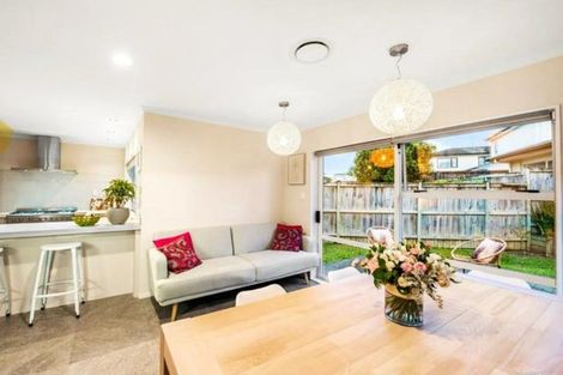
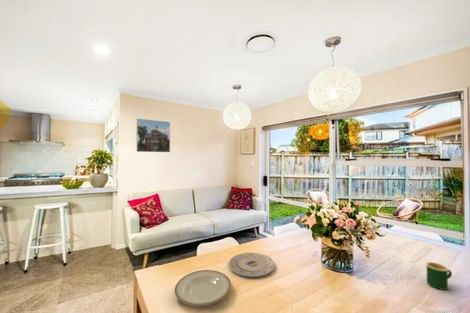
+ plate (251, 264)
+ plate (203, 288)
+ mug (440, 275)
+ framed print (154, 136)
